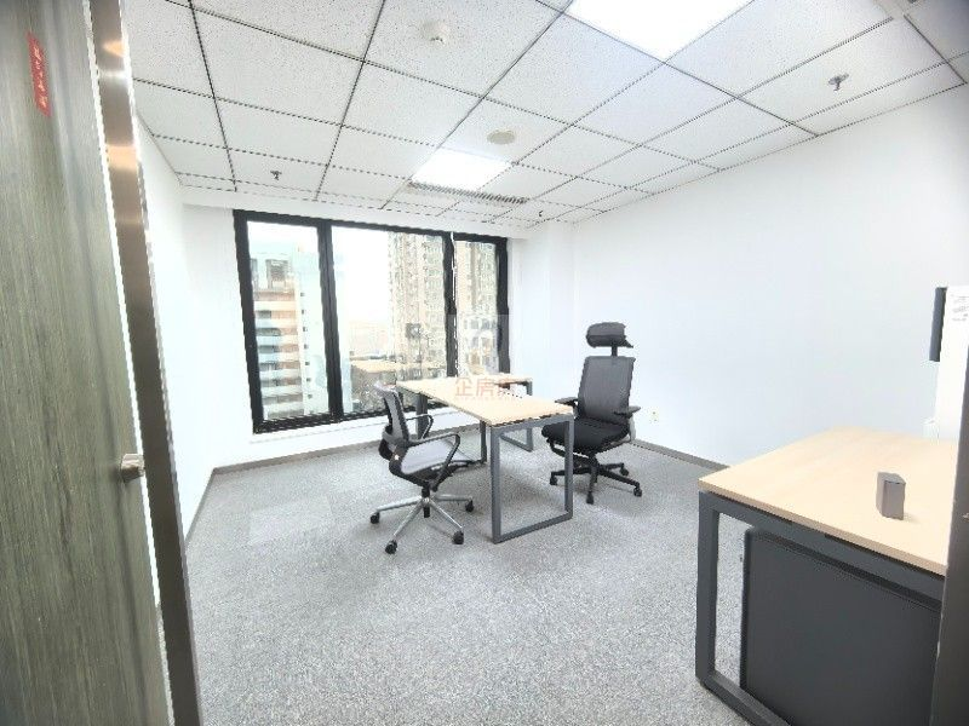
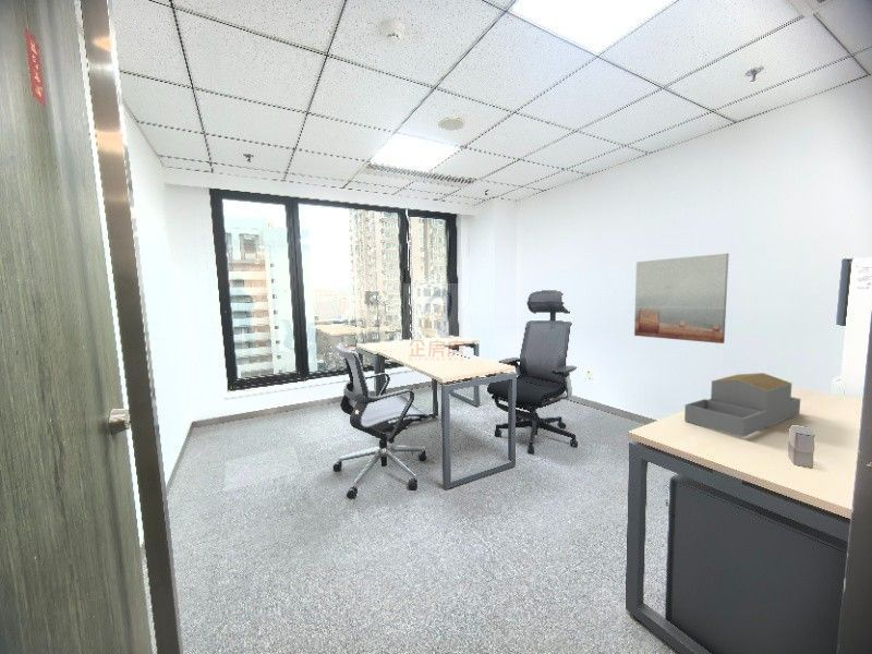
+ architectural model (734, 395)
+ wall art (676, 299)
